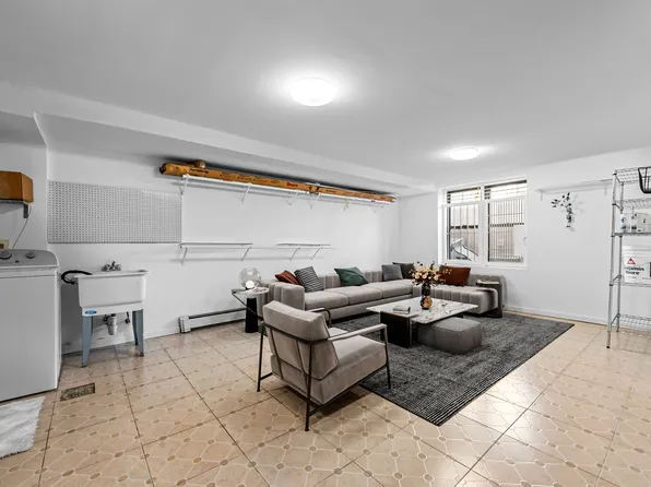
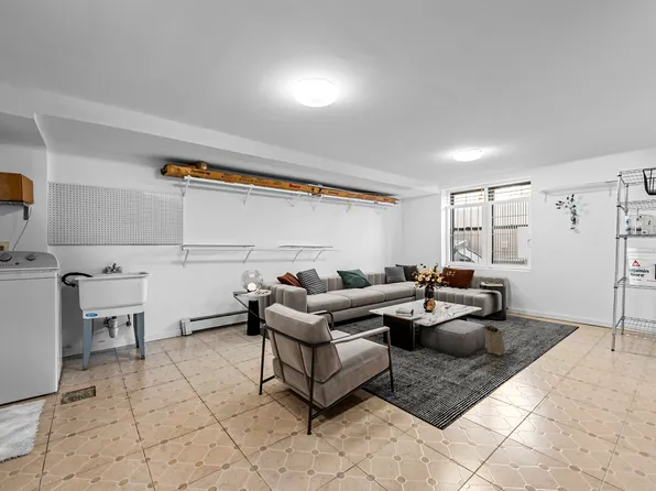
+ basket (495, 339)
